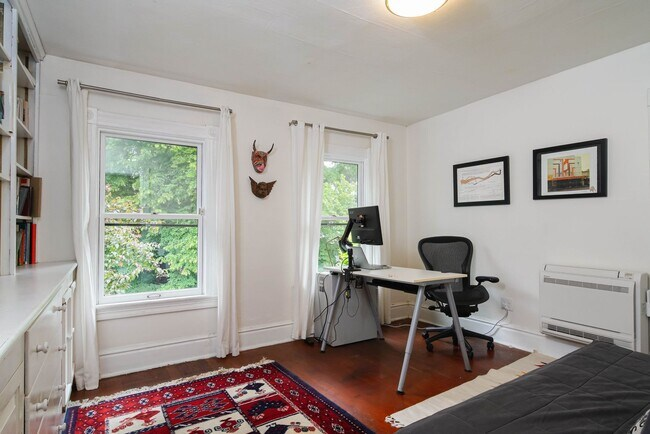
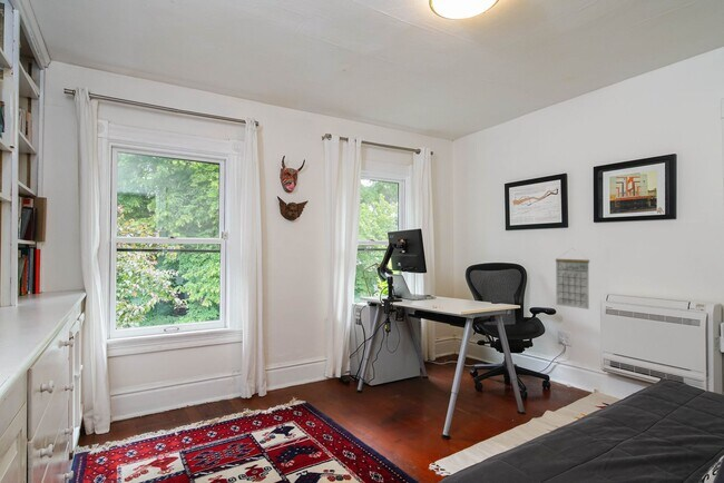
+ calendar (571, 277)
